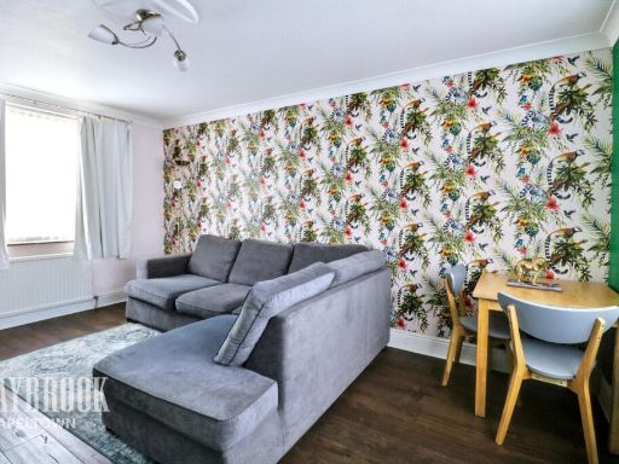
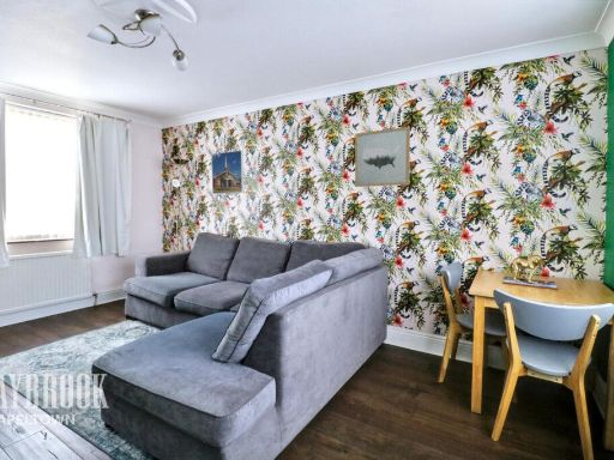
+ wall art (381, 158)
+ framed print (227, 172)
